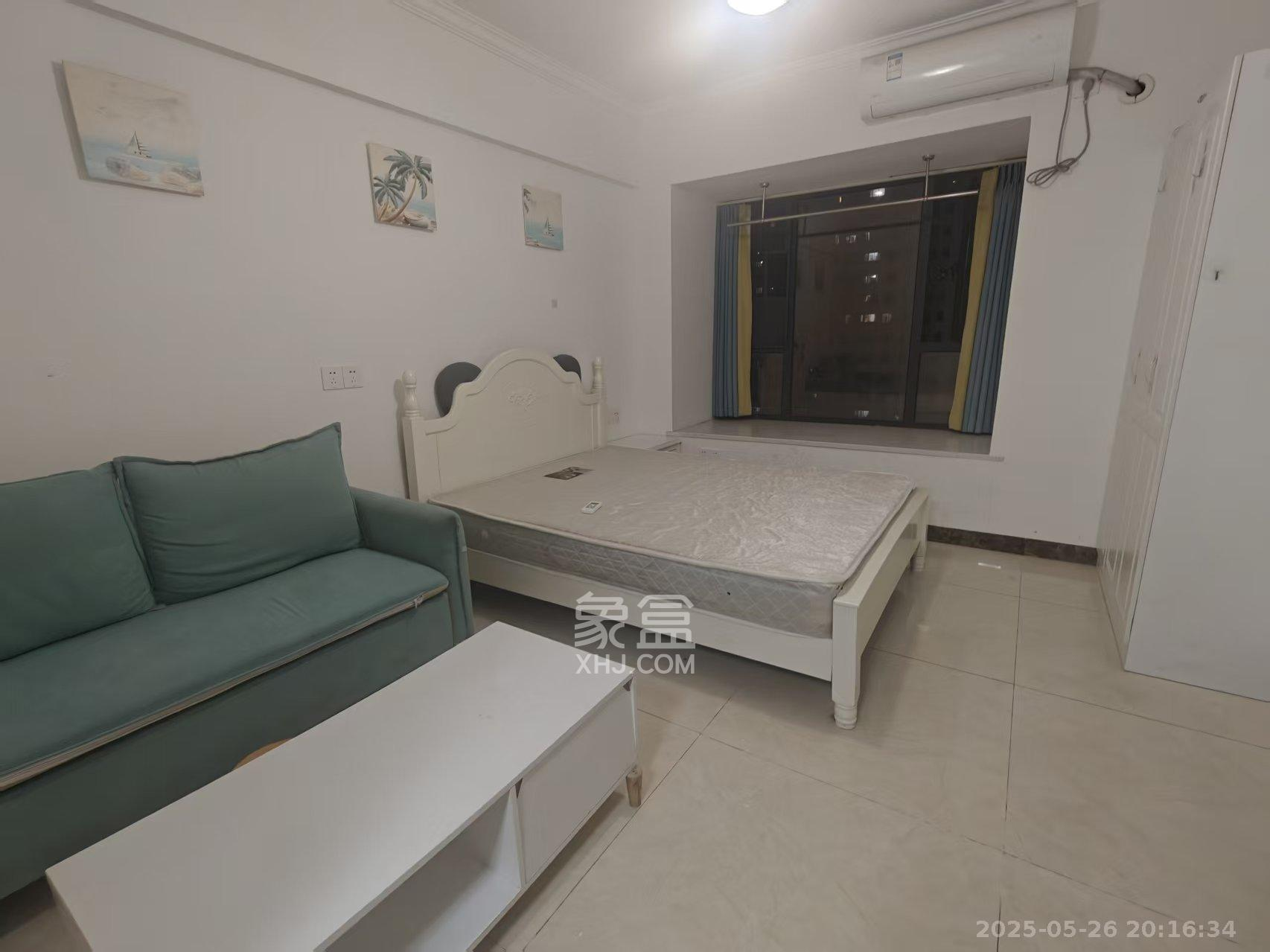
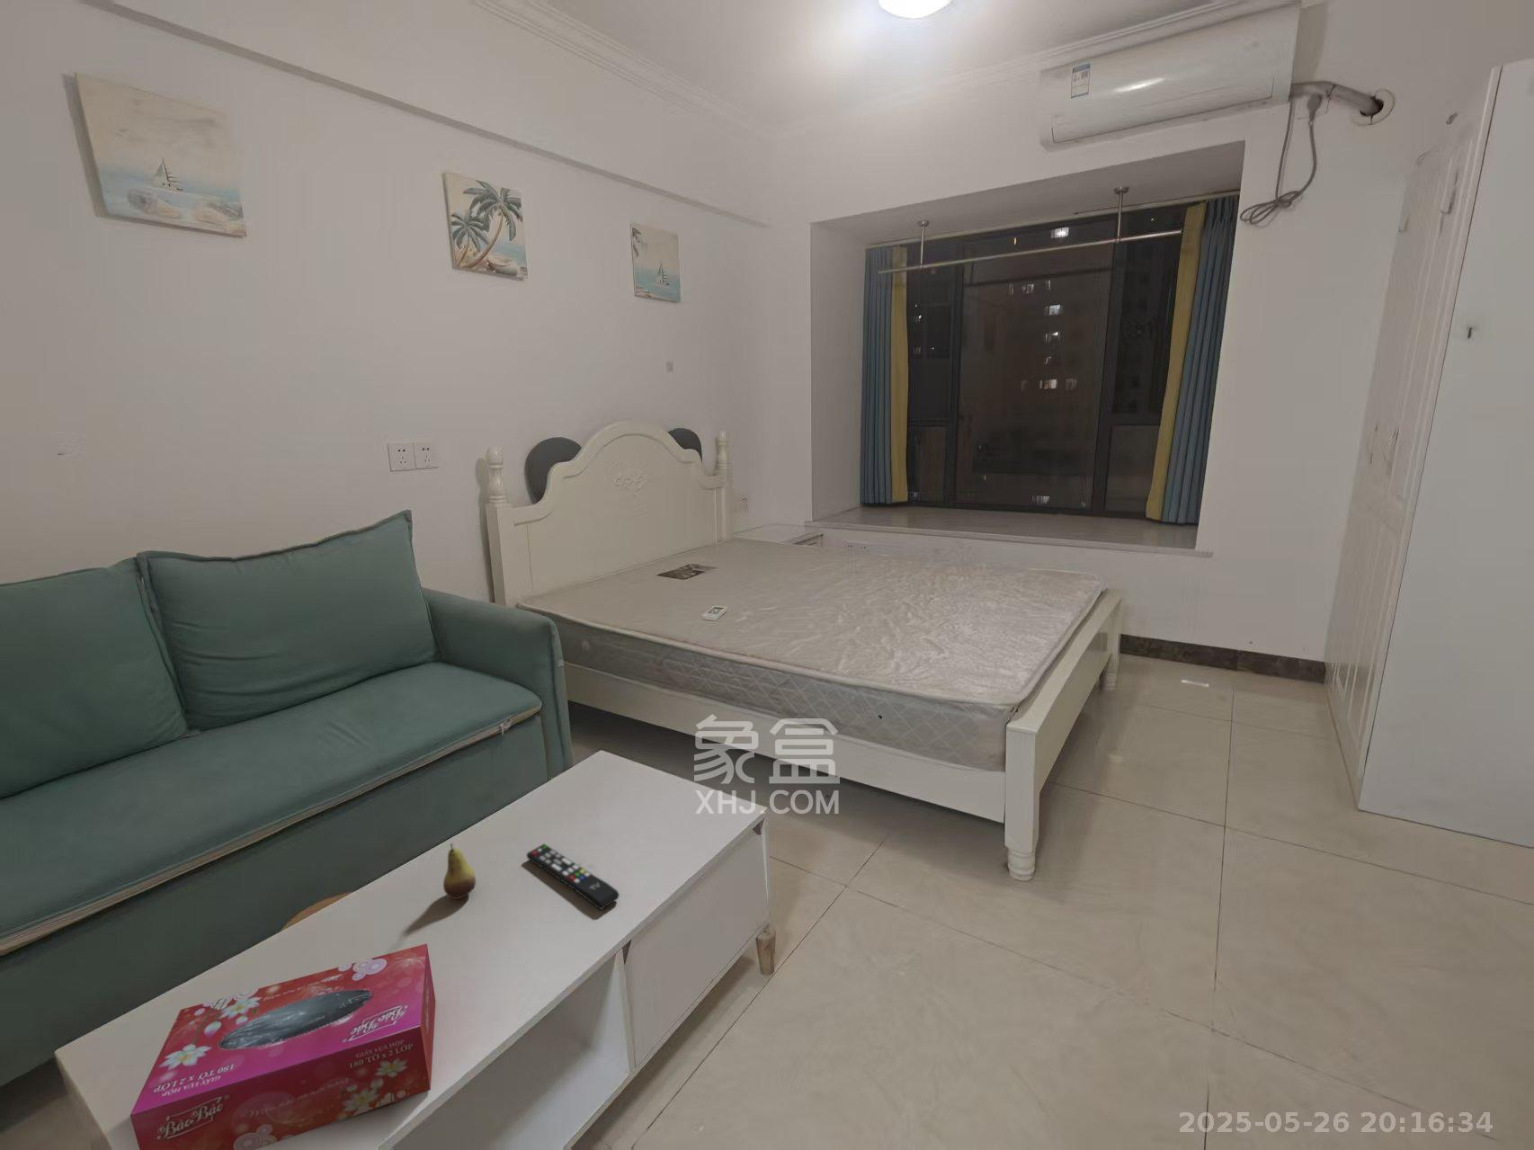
+ fruit (457, 865)
+ remote control (570, 873)
+ tissue box (304, 1050)
